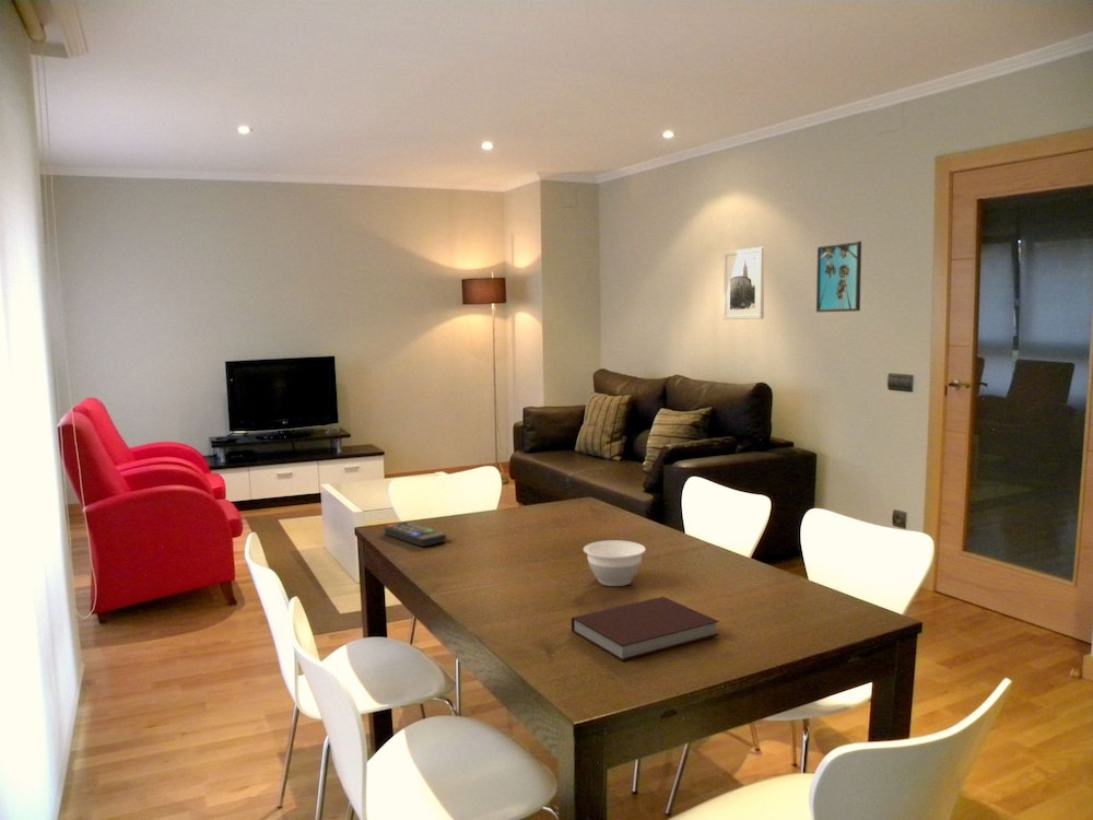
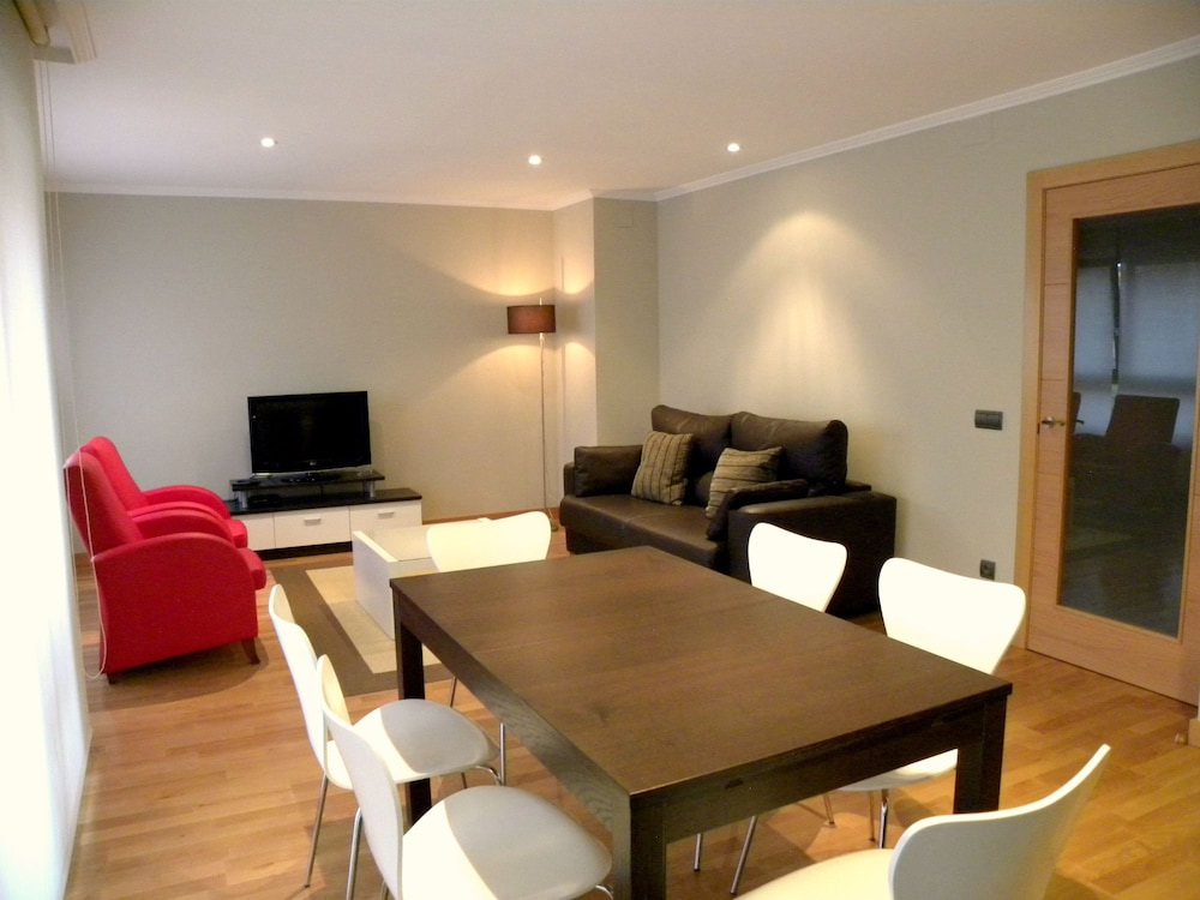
- remote control (414, 532)
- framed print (742, 284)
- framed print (837, 278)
- bowl (614, 564)
- notebook (644, 625)
